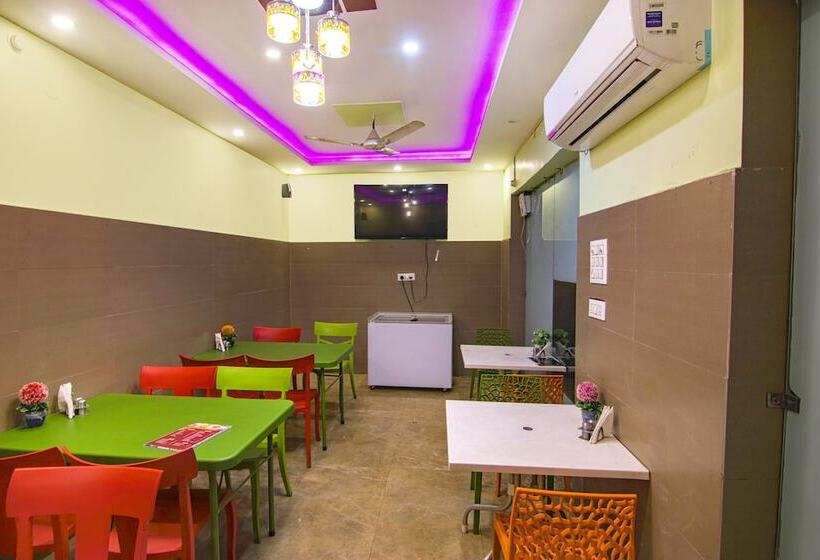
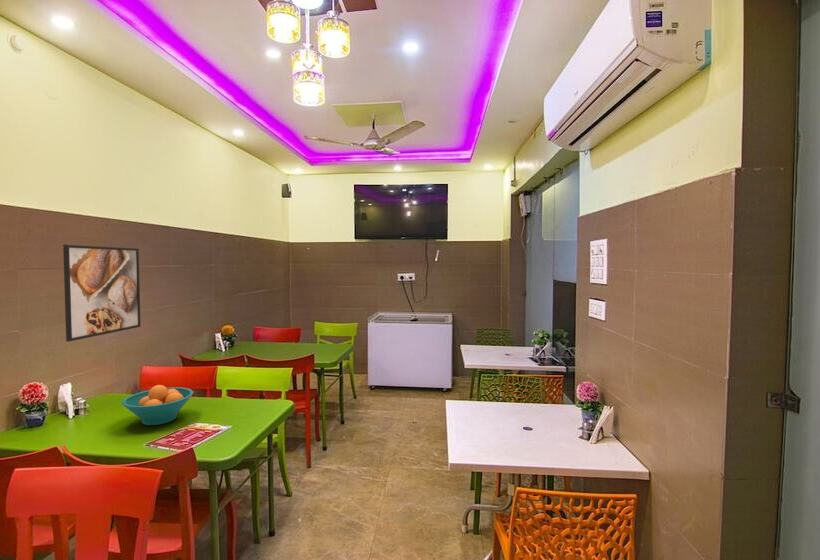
+ fruit bowl (159, 402)
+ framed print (106, 290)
